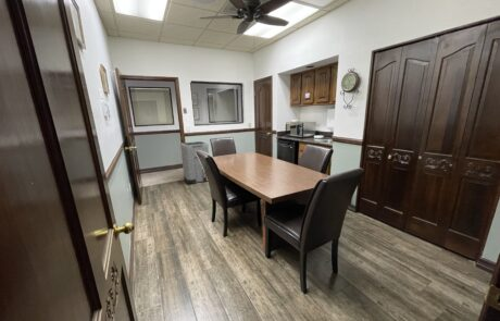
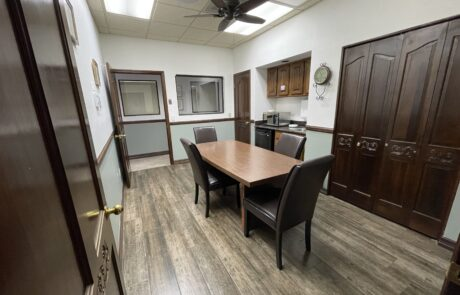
- trash can (196, 161)
